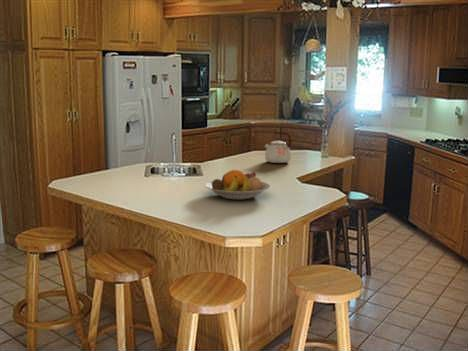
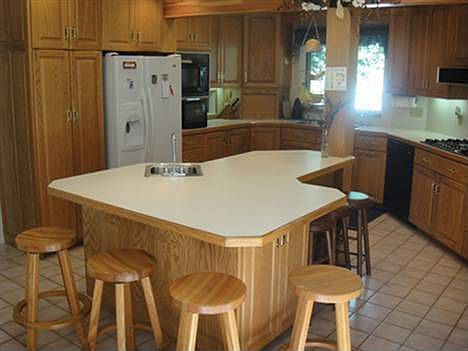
- kettle (277, 147)
- fruit bowl (237, 182)
